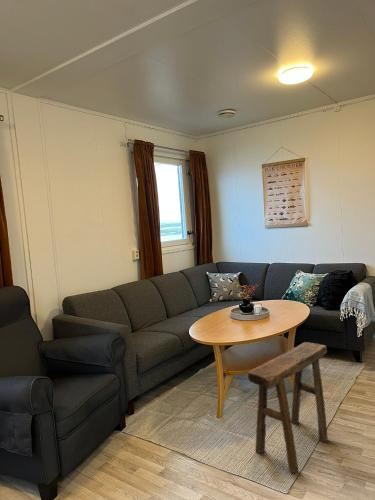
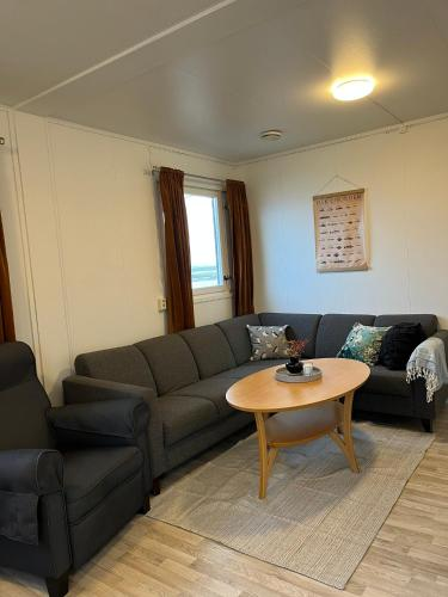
- stool (292, 402)
